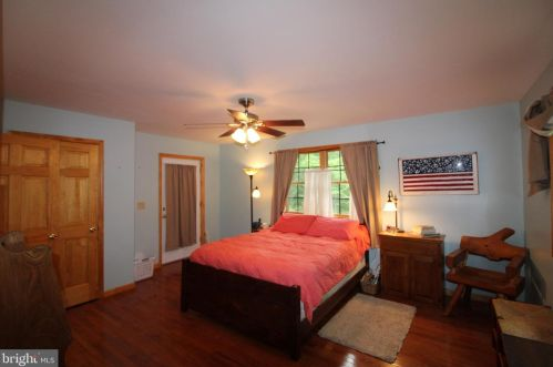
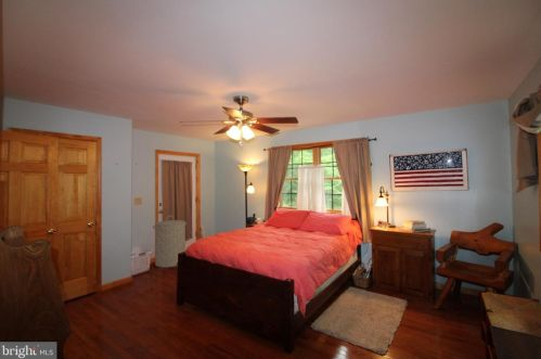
+ laundry hamper (170, 239)
